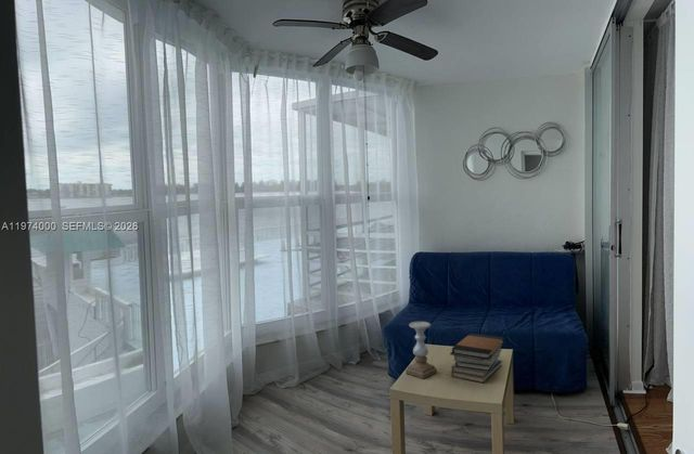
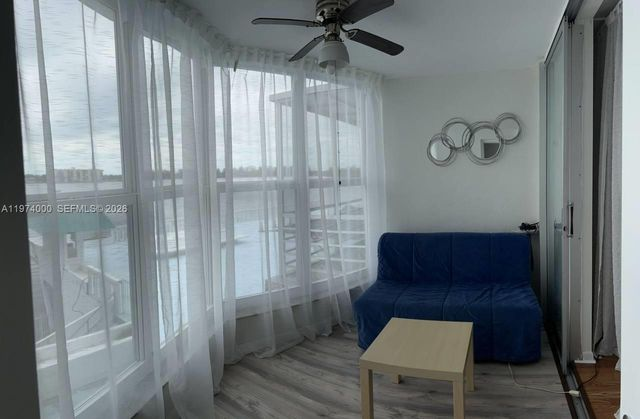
- book stack (478, 356)
- candle holder (420, 348)
